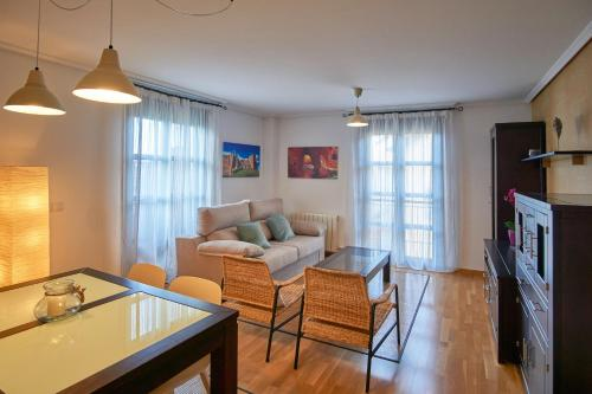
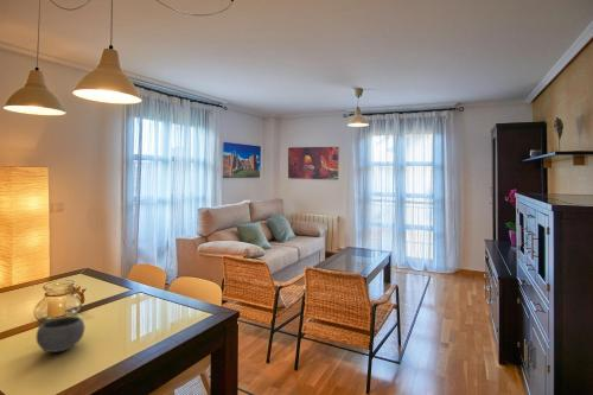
+ bowl (60, 335)
